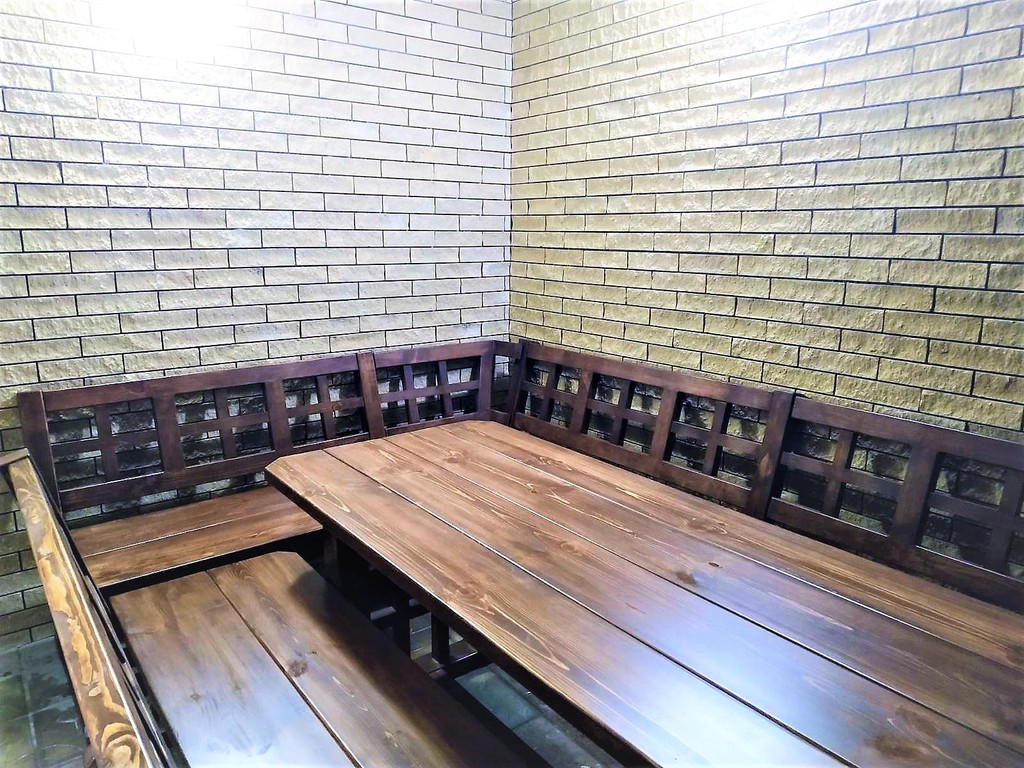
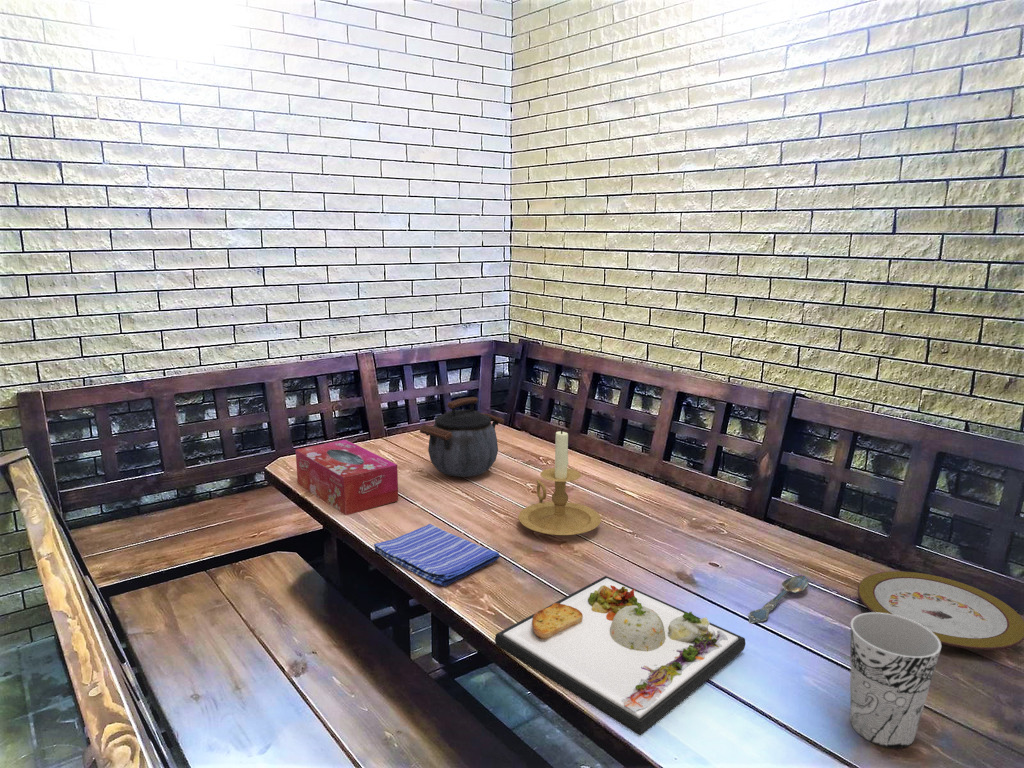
+ kettle (463, 436)
+ dinner plate (620, 629)
+ candle holder (560, 478)
+ cup (888, 681)
+ tissue box (345, 474)
+ plate (937, 611)
+ spoon (778, 598)
+ dish towel (436, 550)
